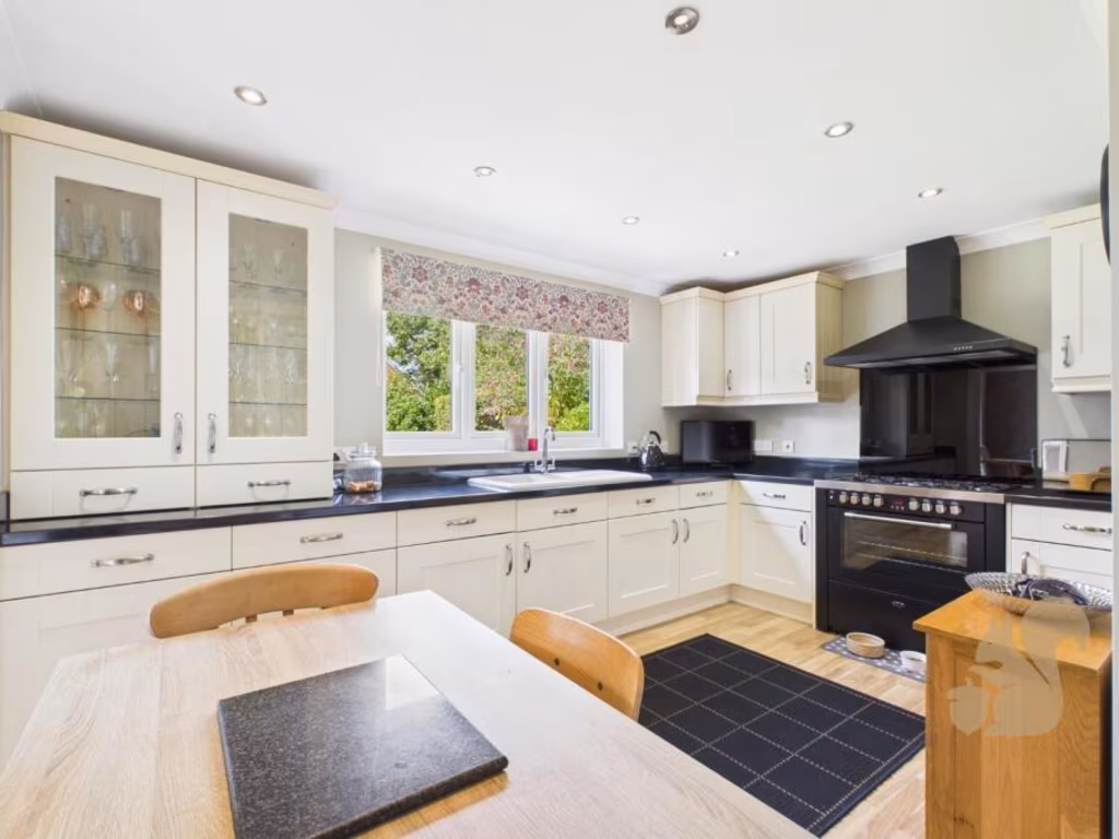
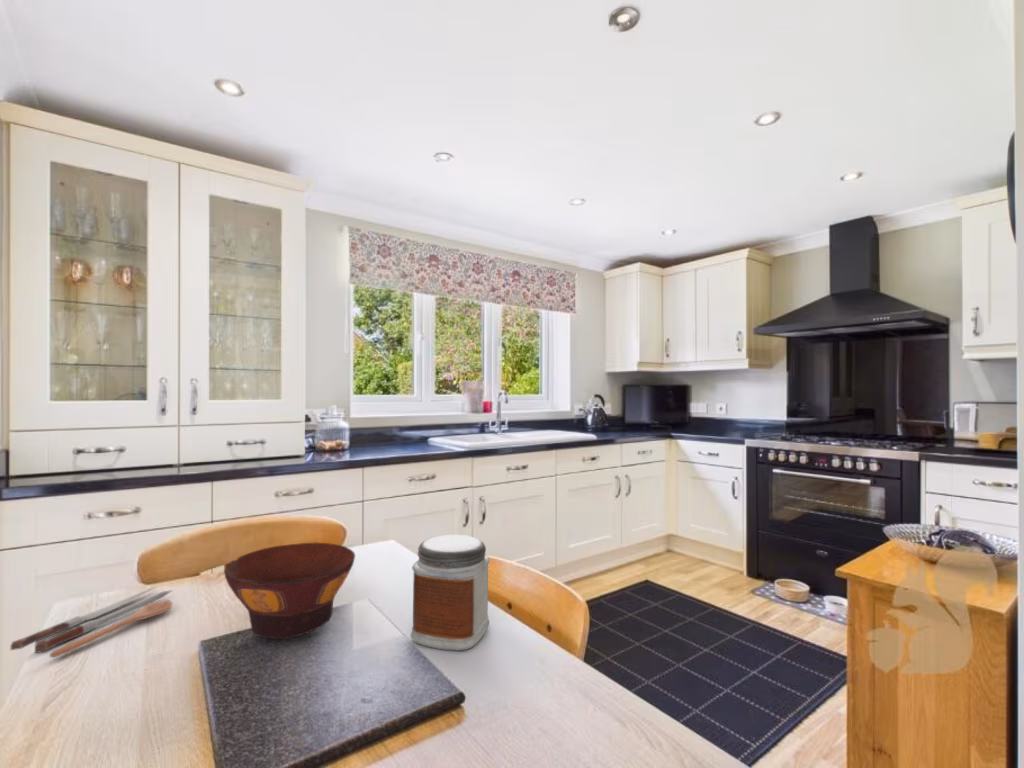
+ jar (451, 587)
+ bowl (292, 594)
+ spoon (116, 616)
